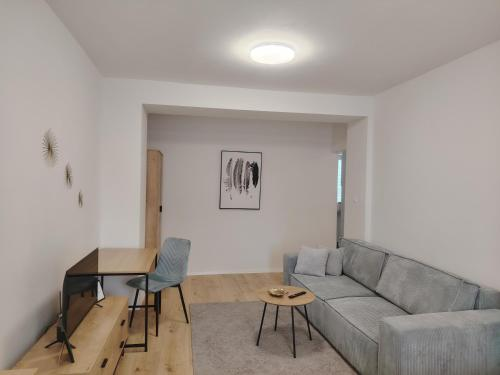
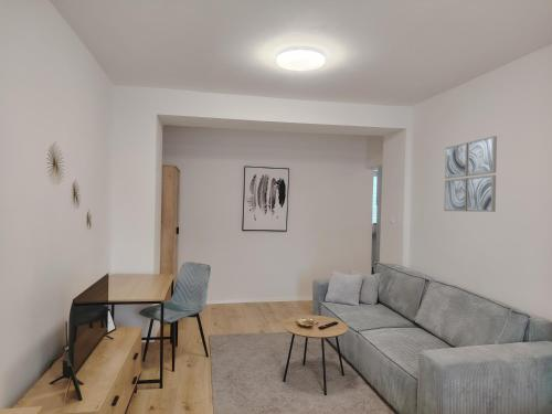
+ wall art (467, 176)
